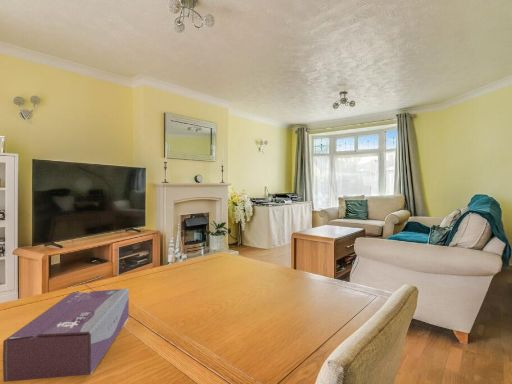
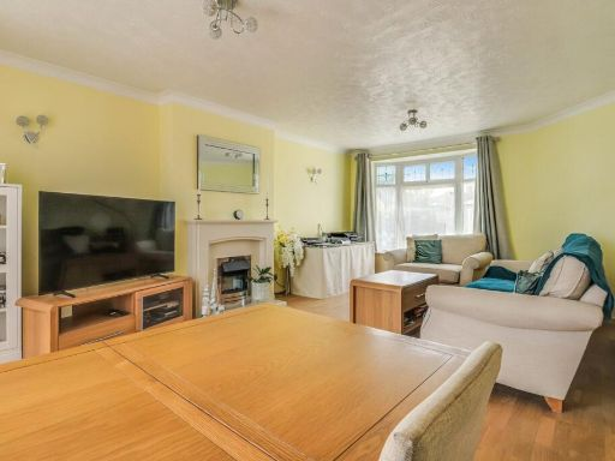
- tissue box (78, 325)
